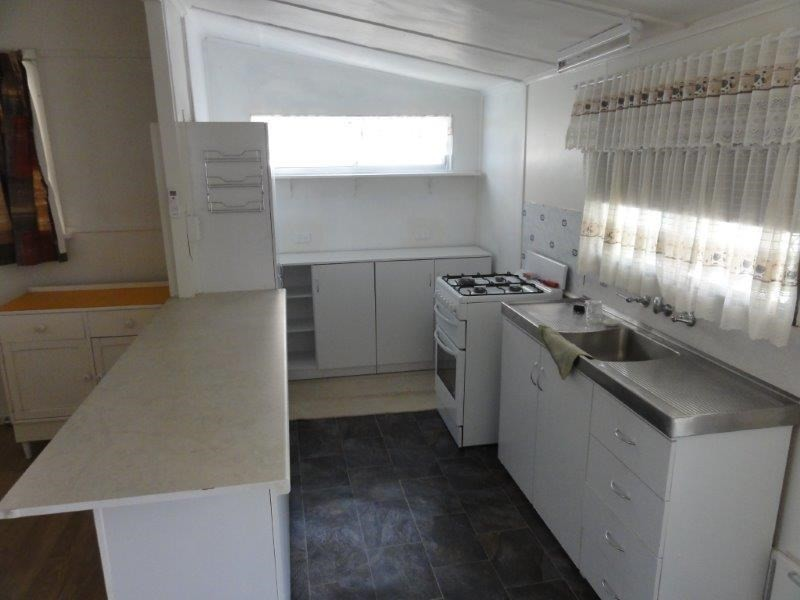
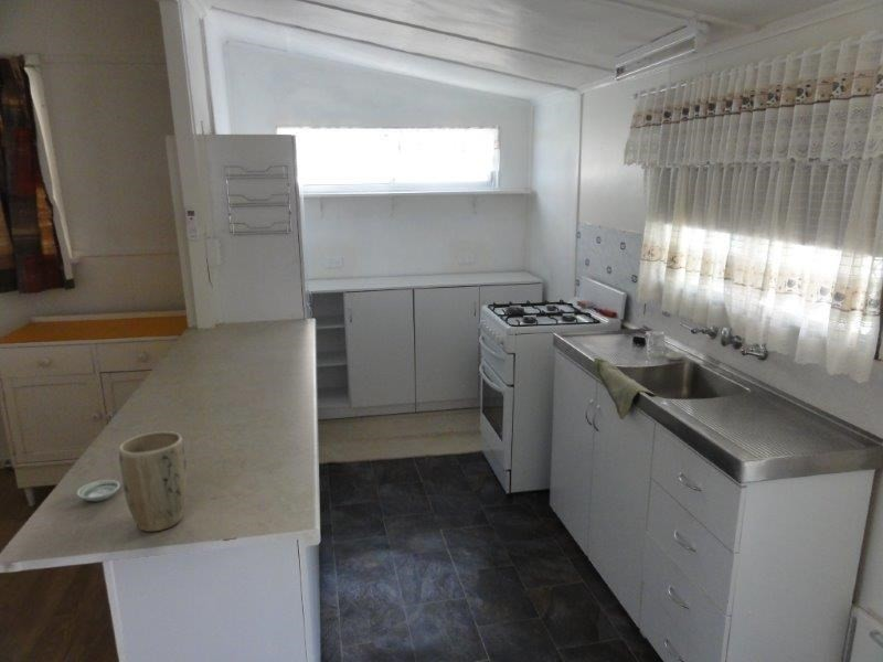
+ saucer (98, 492)
+ plant pot (156, 481)
